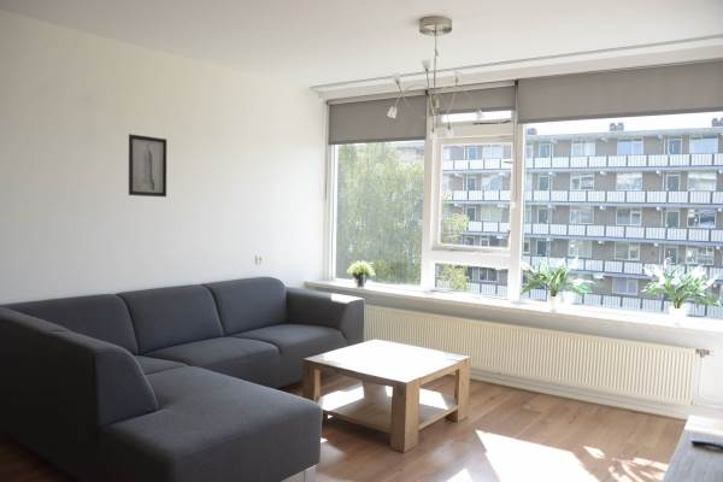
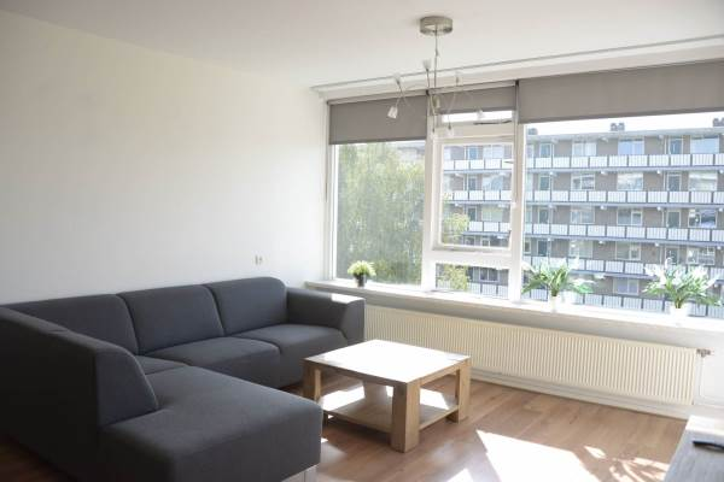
- wall art (147, 166)
